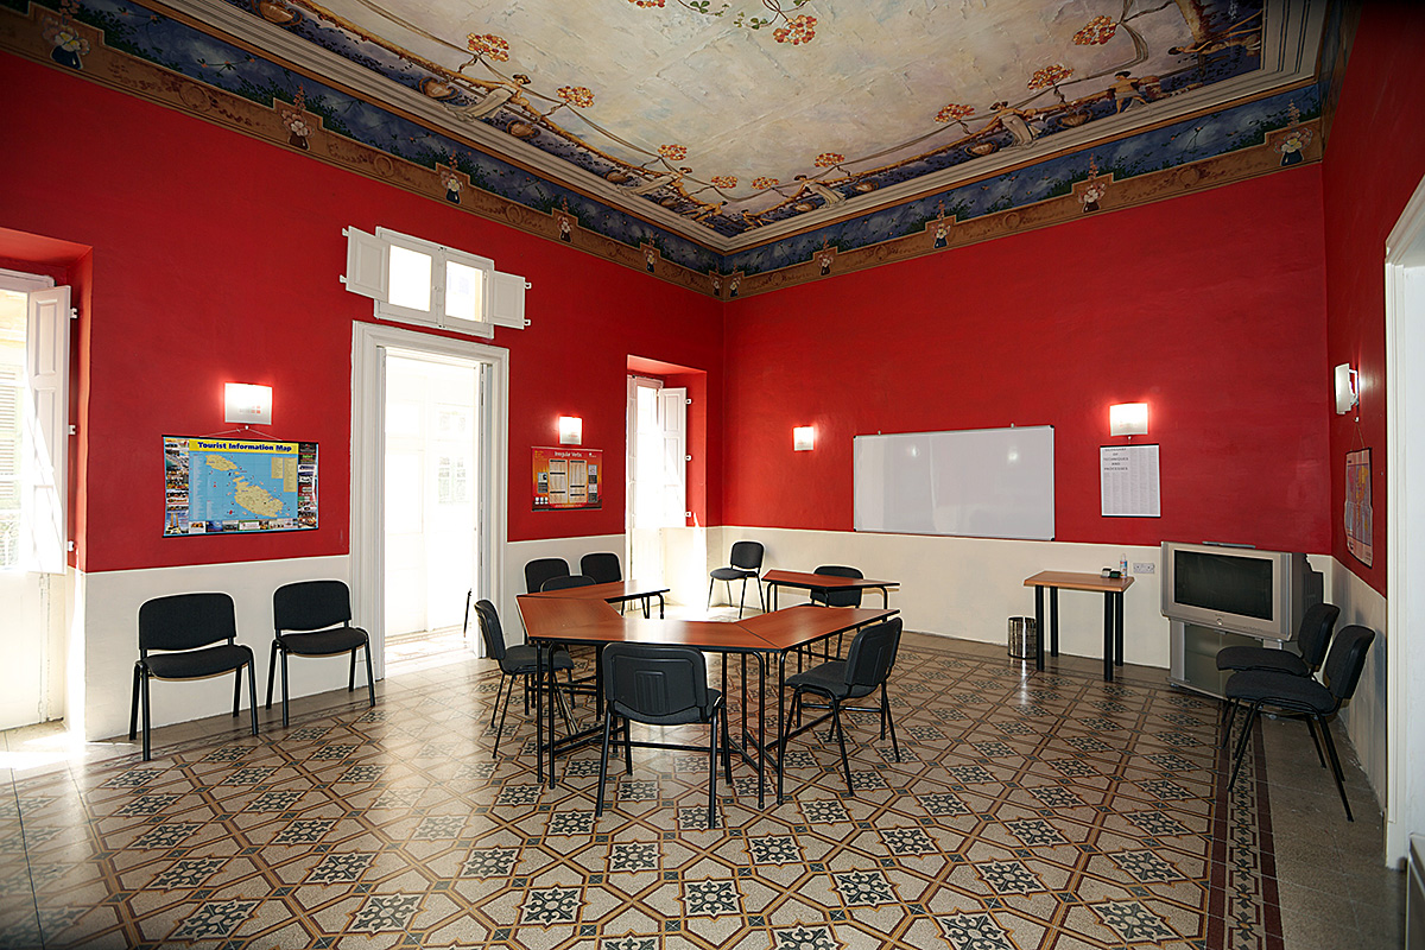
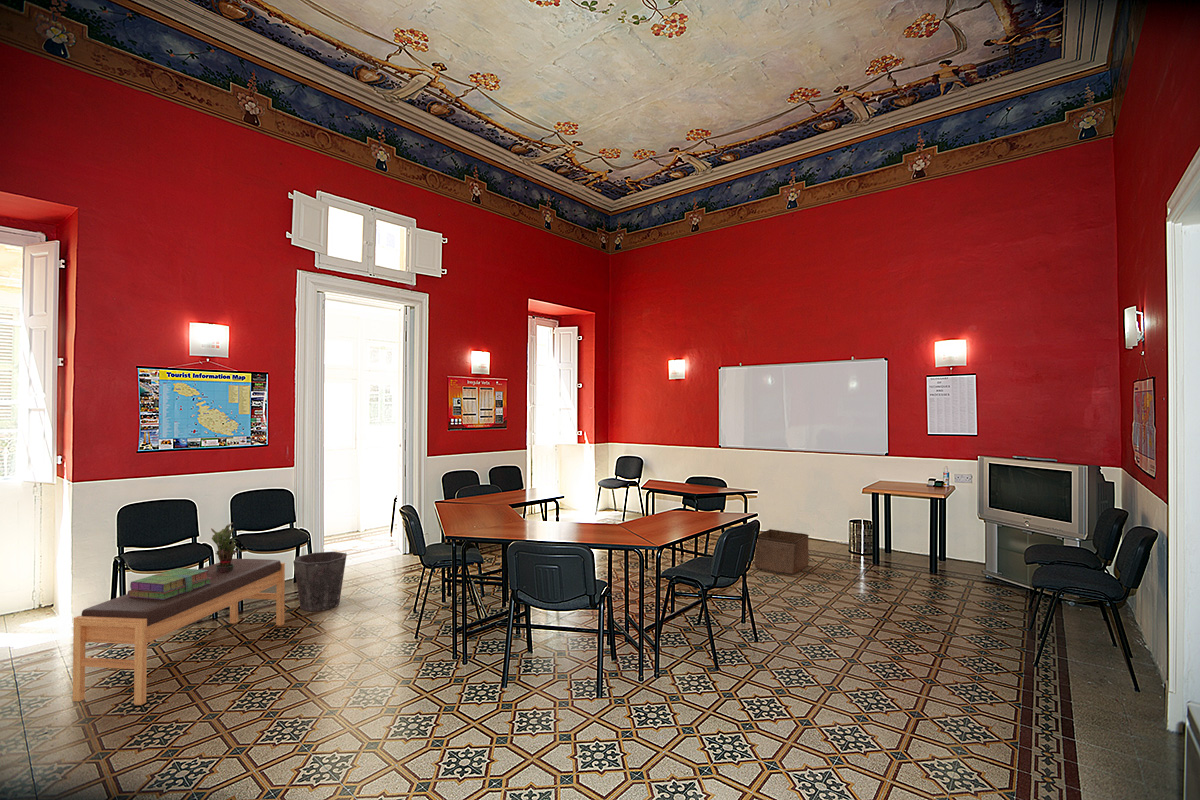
+ stack of books (170, 582)
+ potted plant (227, 547)
+ bench (194, 618)
+ waste bin (320, 581)
+ storage bin (781, 551)
